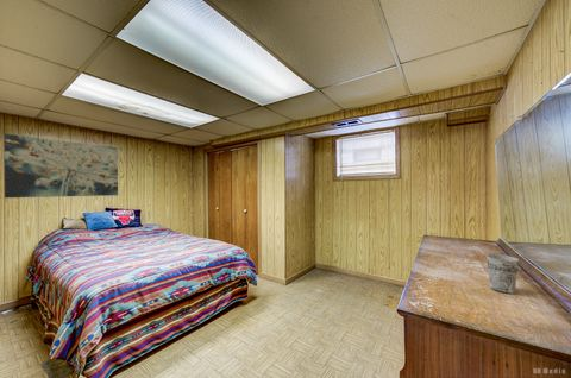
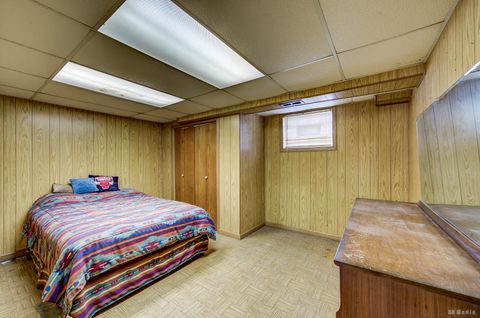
- cup (502, 273)
- wall art (69, 169)
